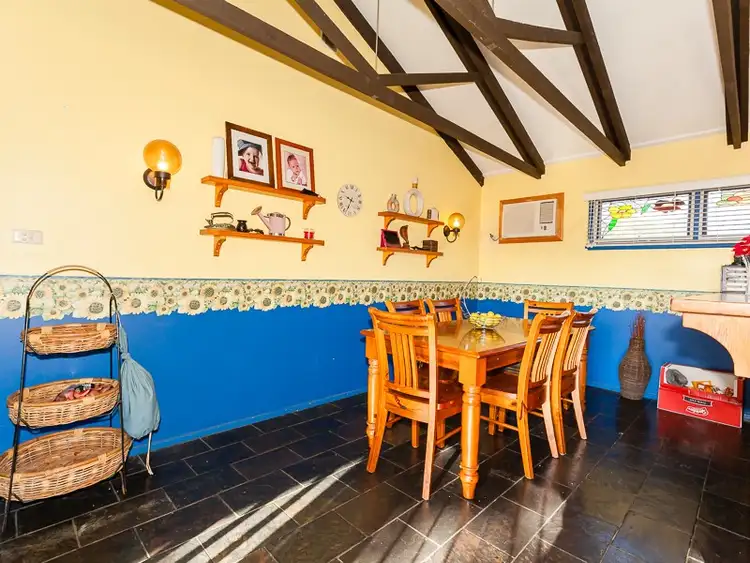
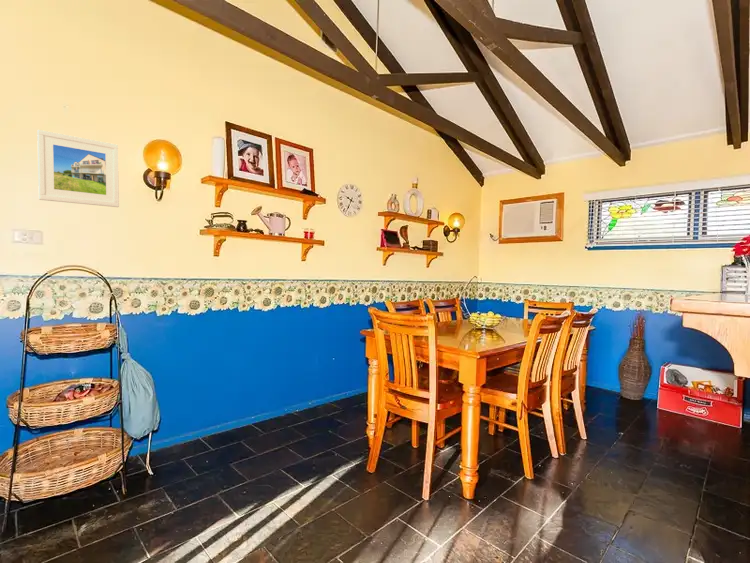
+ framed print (80, 170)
